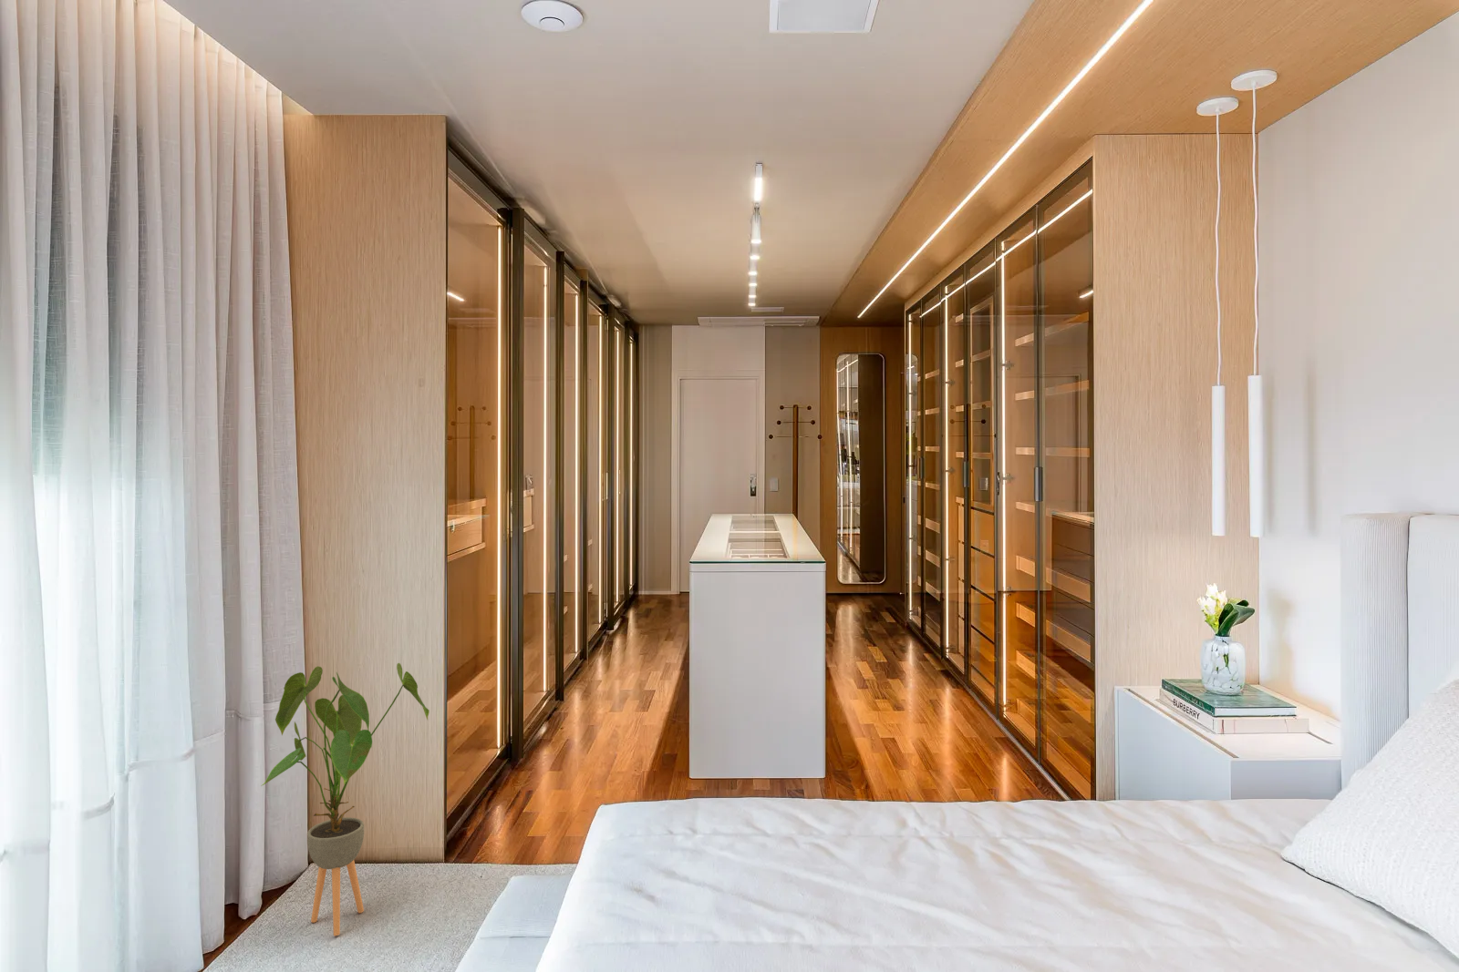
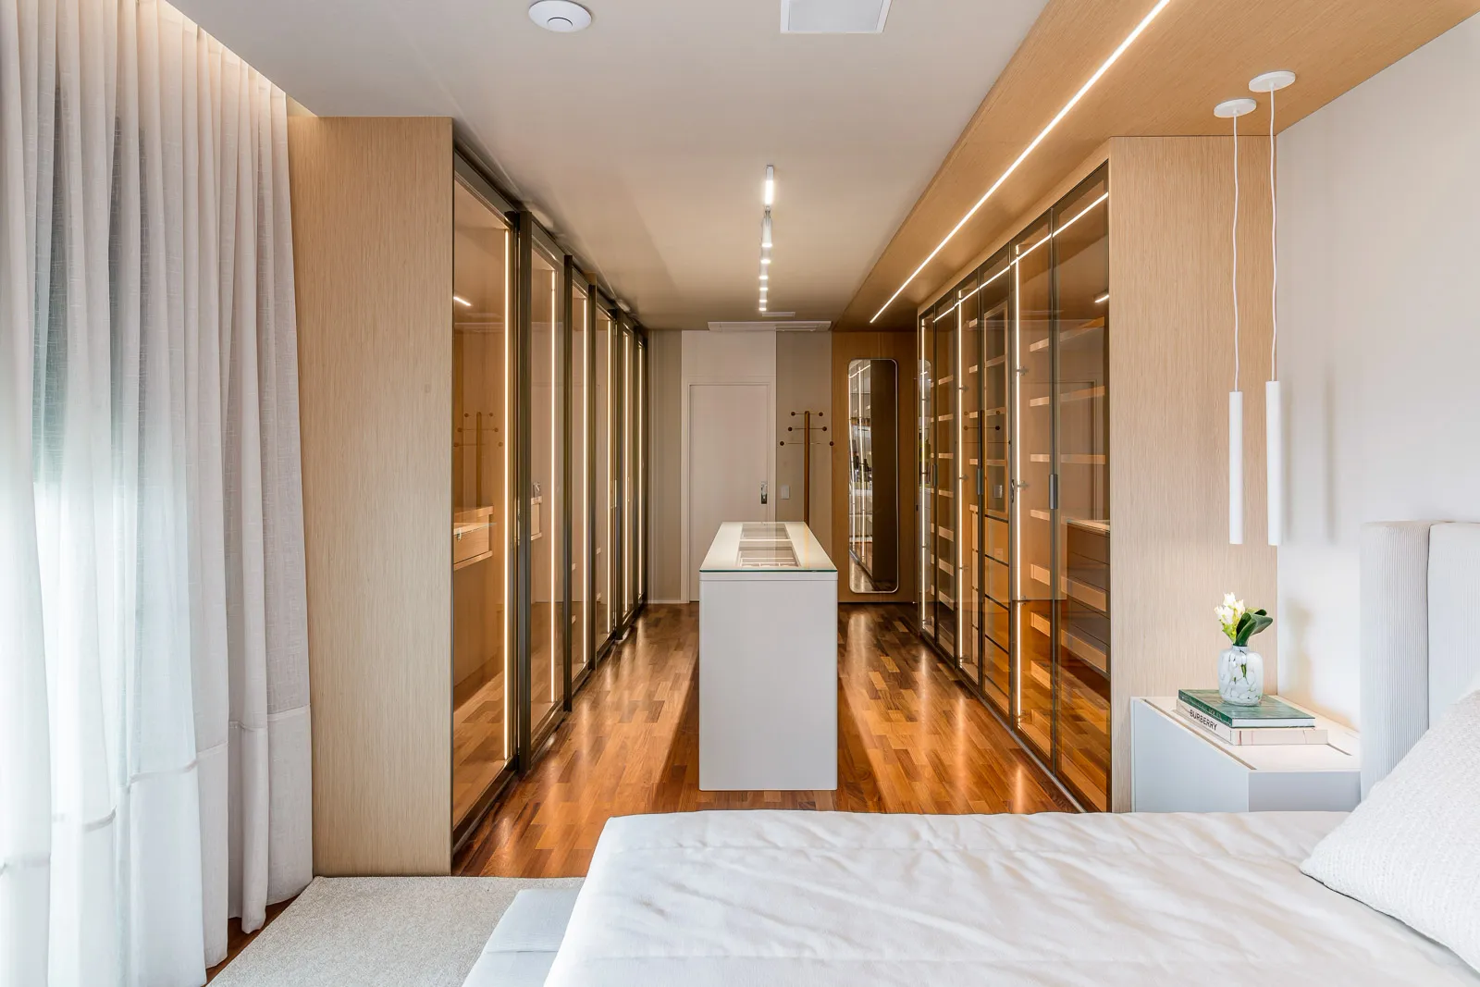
- house plant (334, 791)
